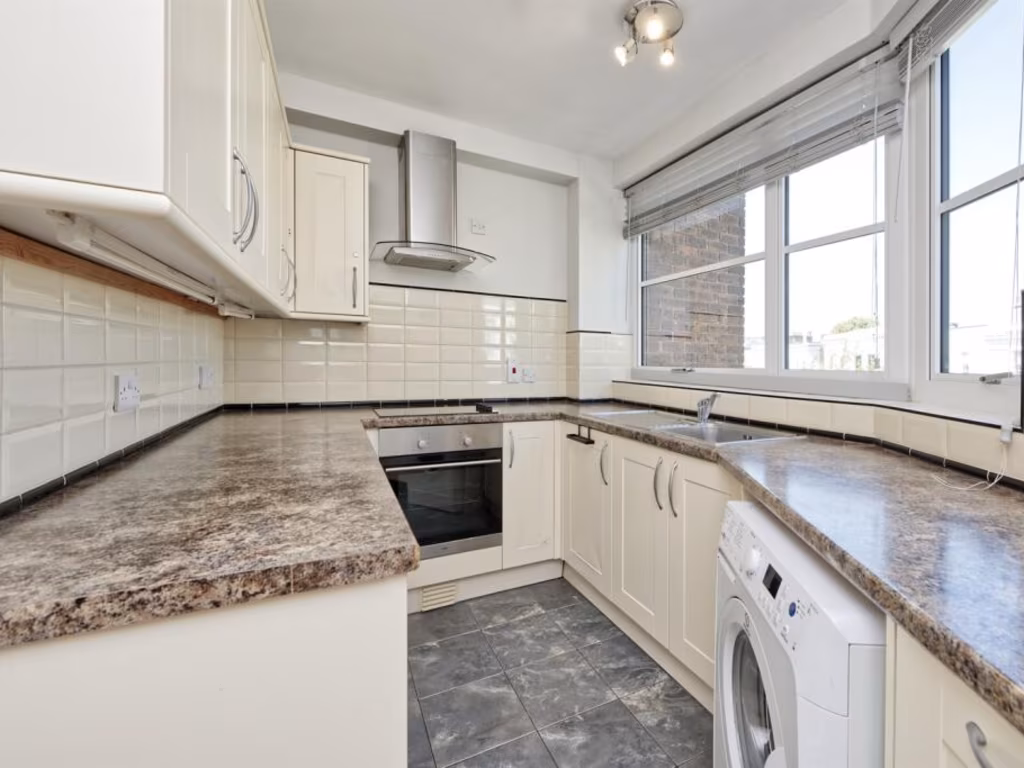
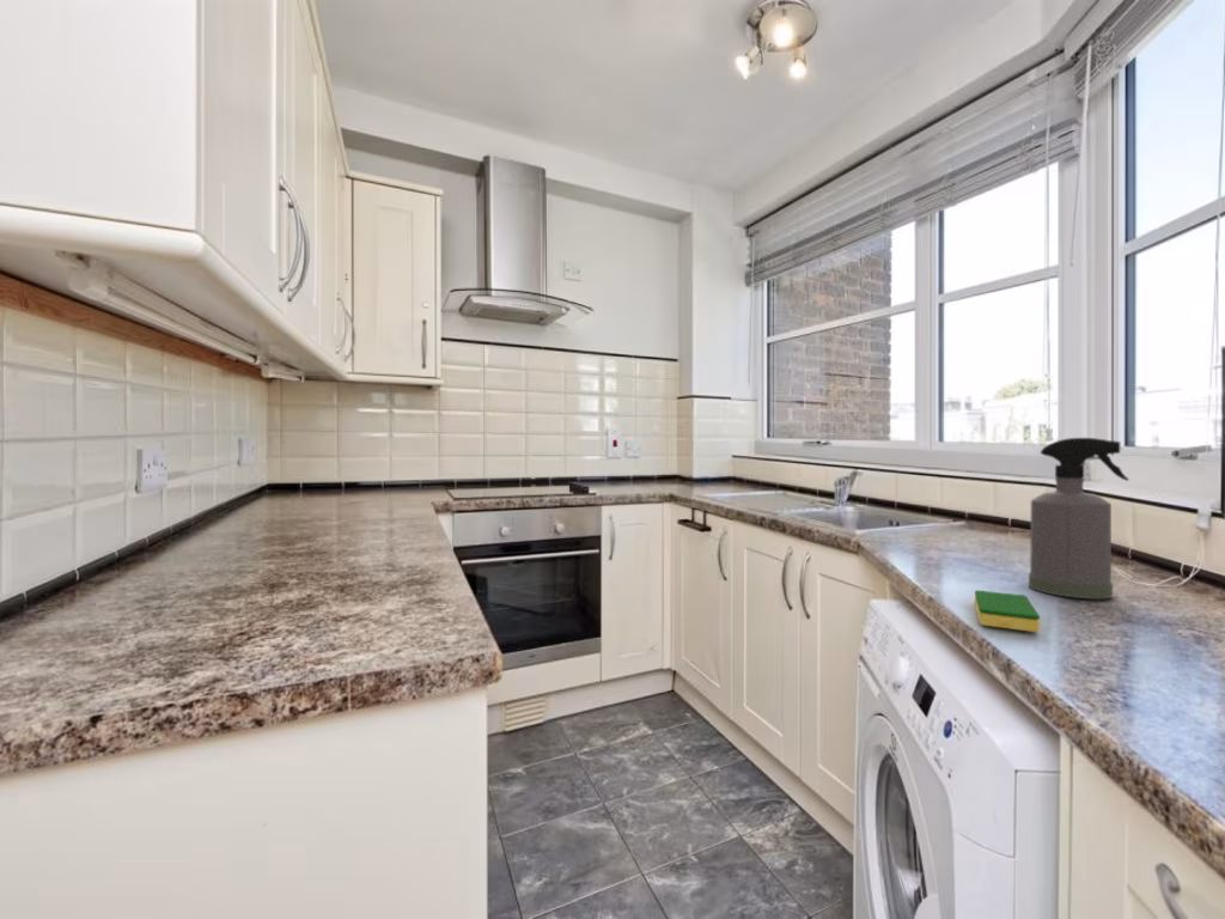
+ spray bottle (1075, 515)
+ dish sponge (1004, 609)
